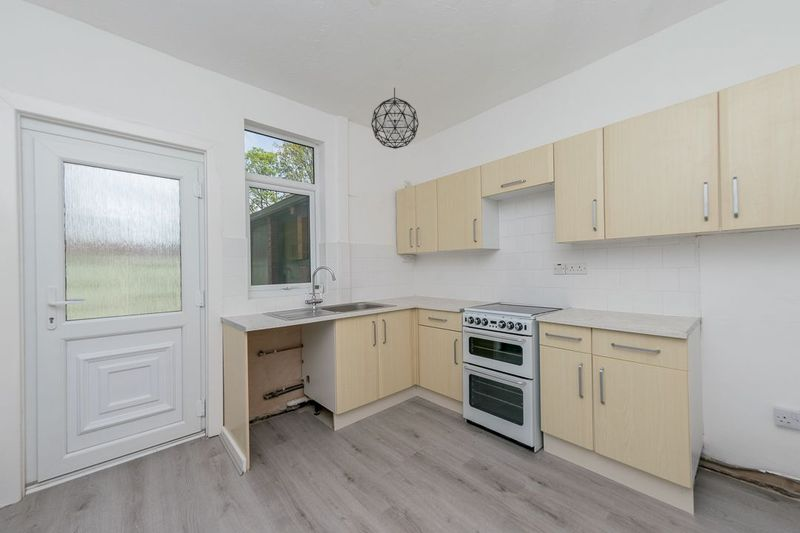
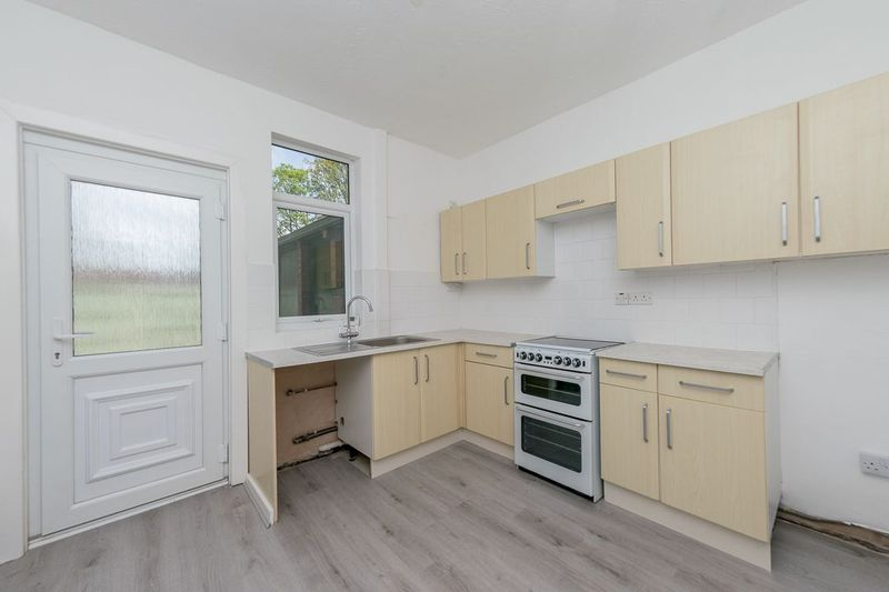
- pendant light (394, 117)
